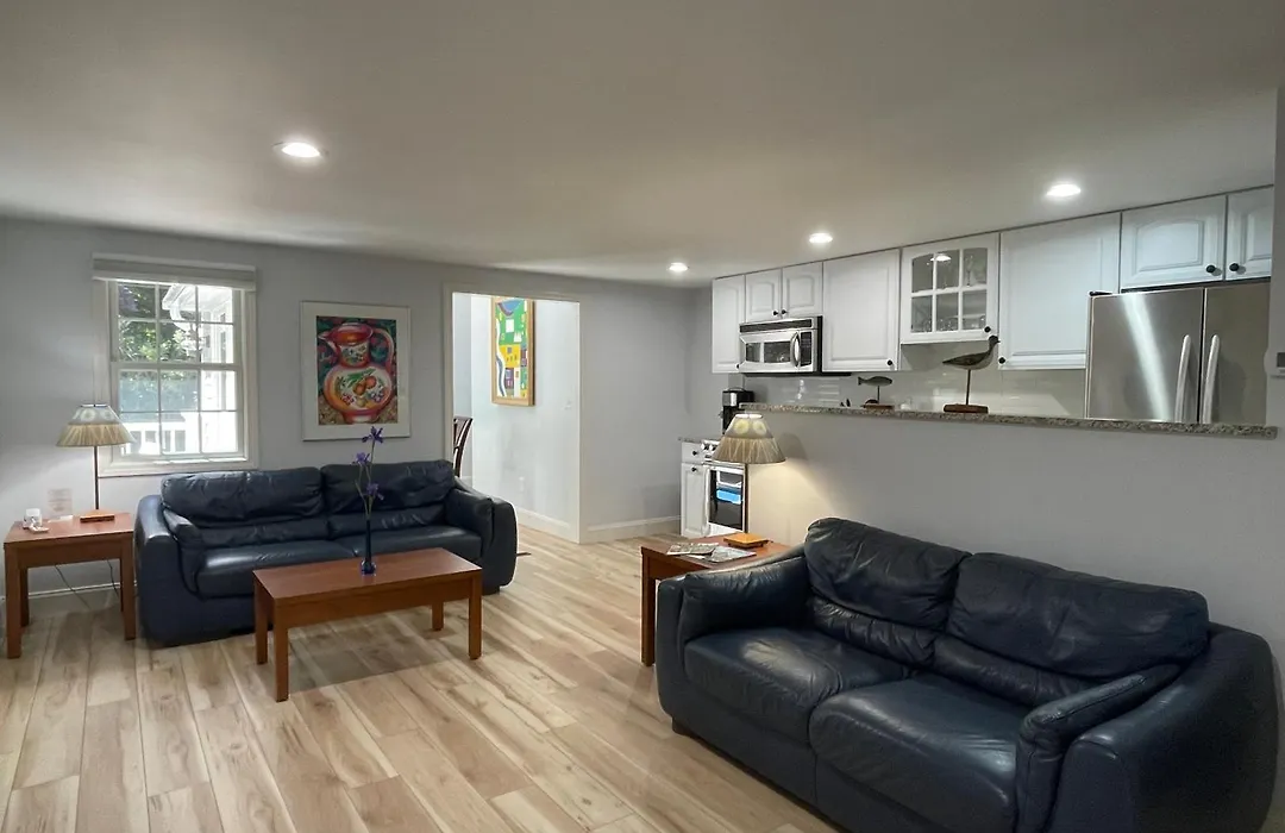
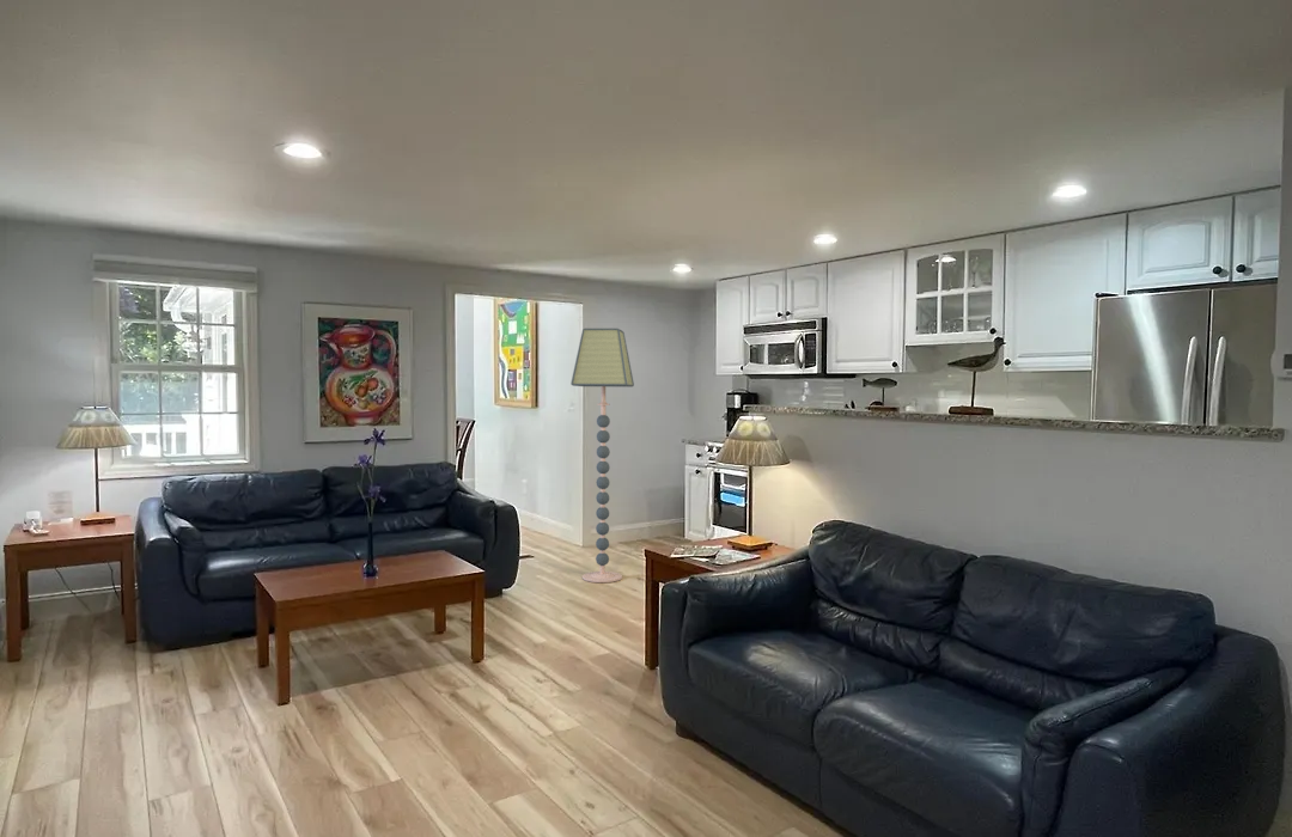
+ floor lamp (603, 453)
